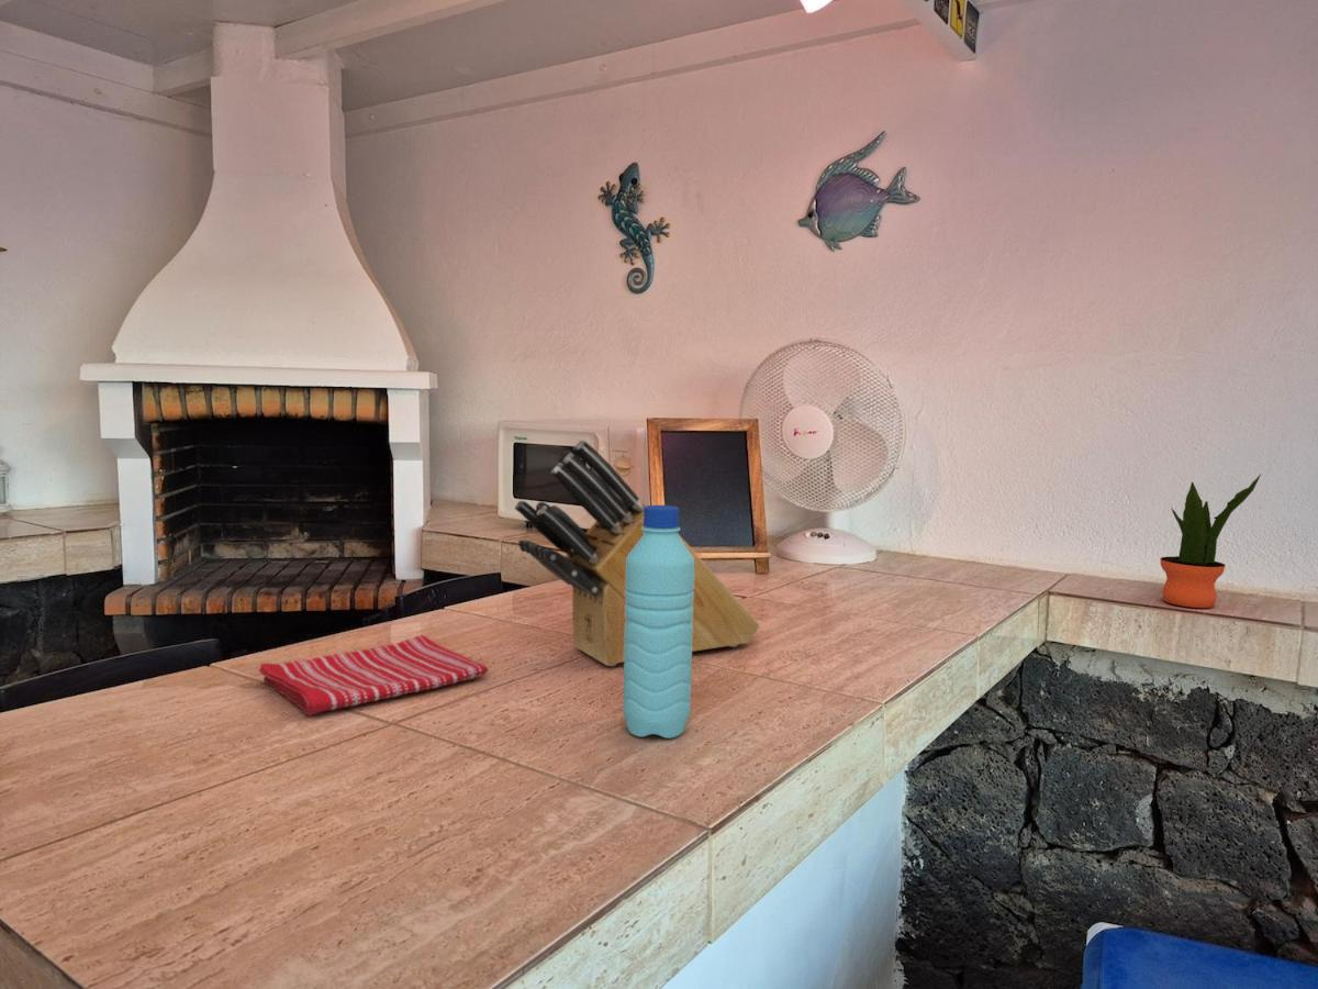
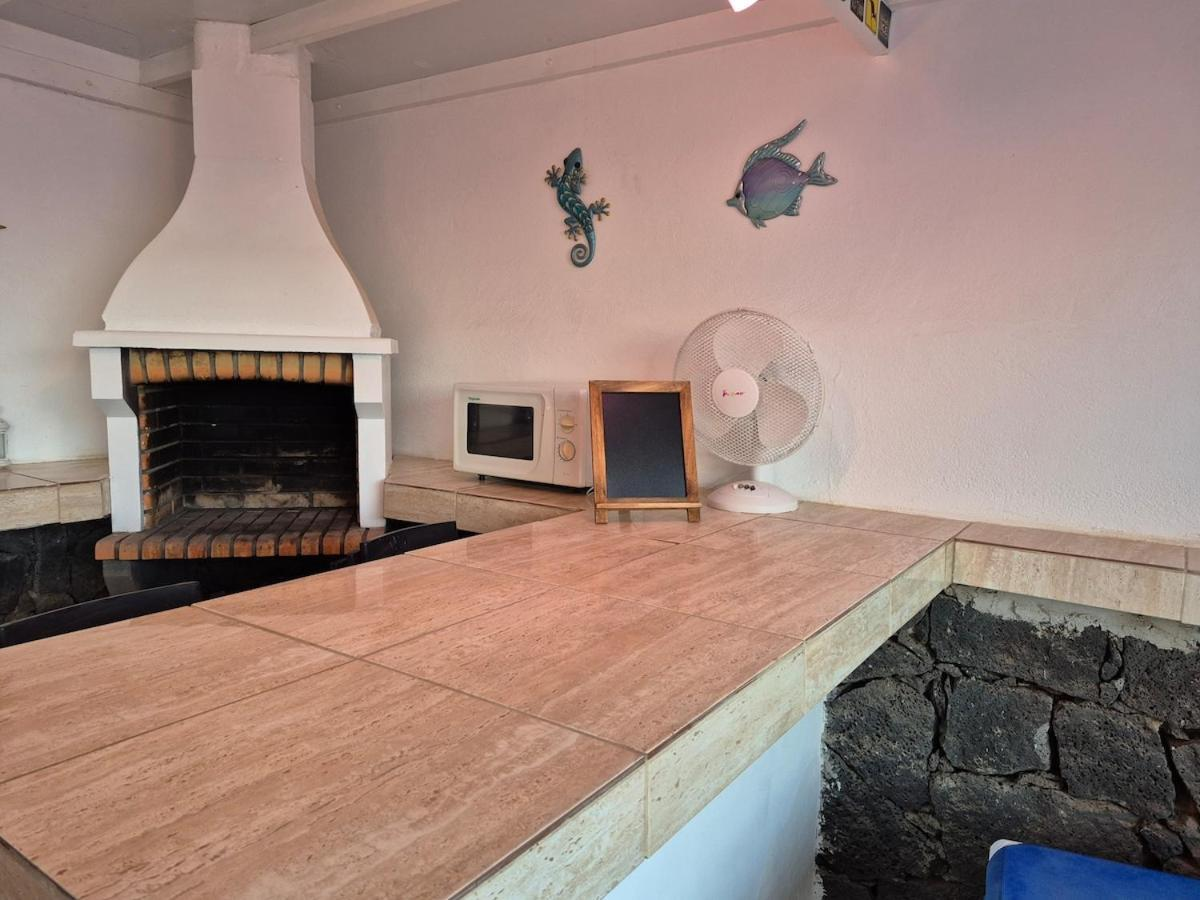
- knife block (636, 543)
- dish towel (373, 670)
- water bottle (658, 620)
- potted plant (1208, 537)
